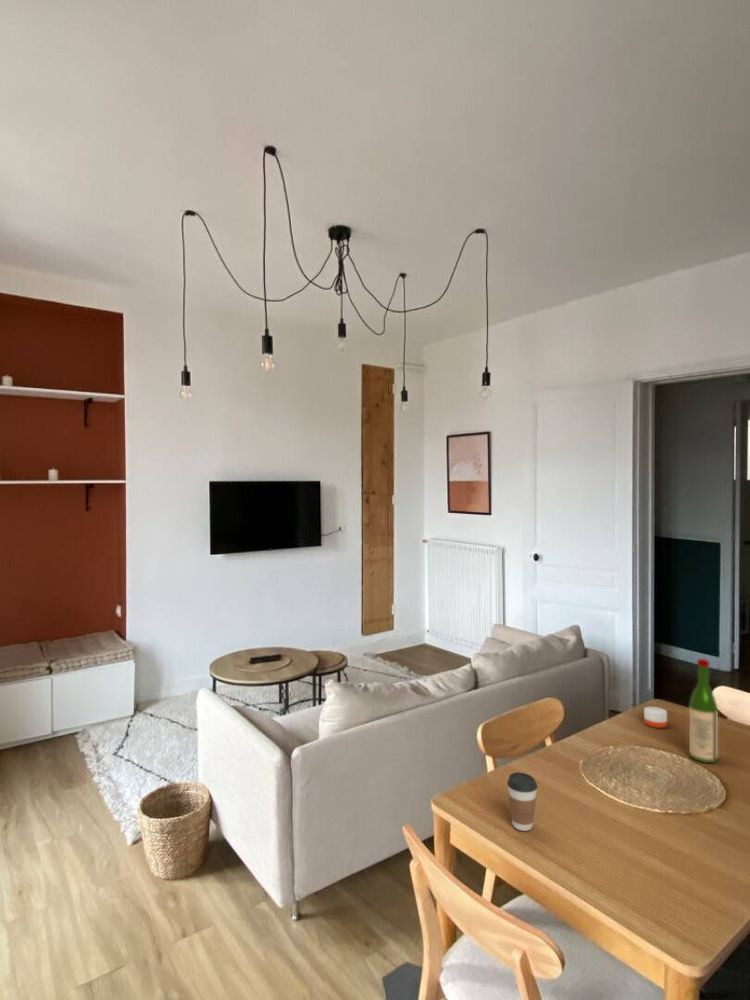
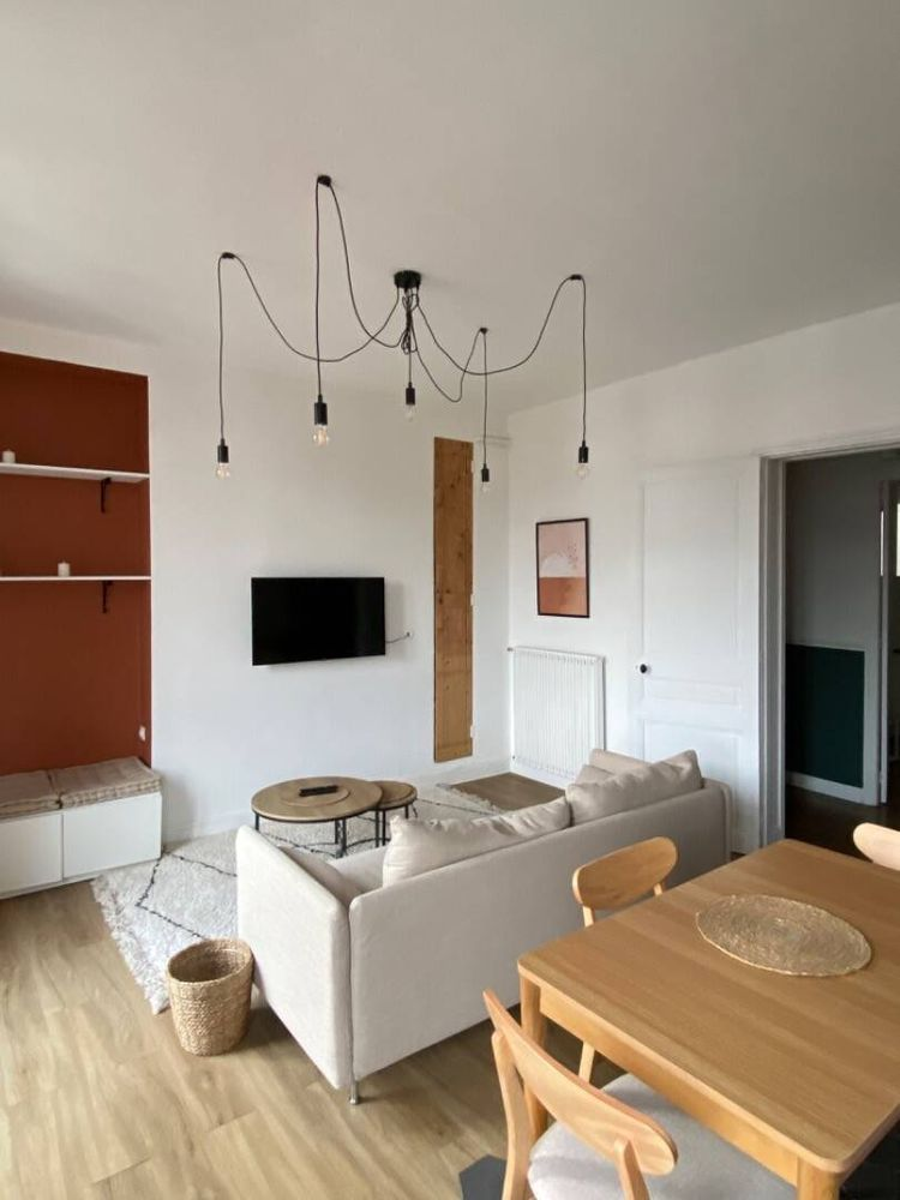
- coffee cup (522, 802)
- candle (655, 709)
- wine bottle (703, 709)
